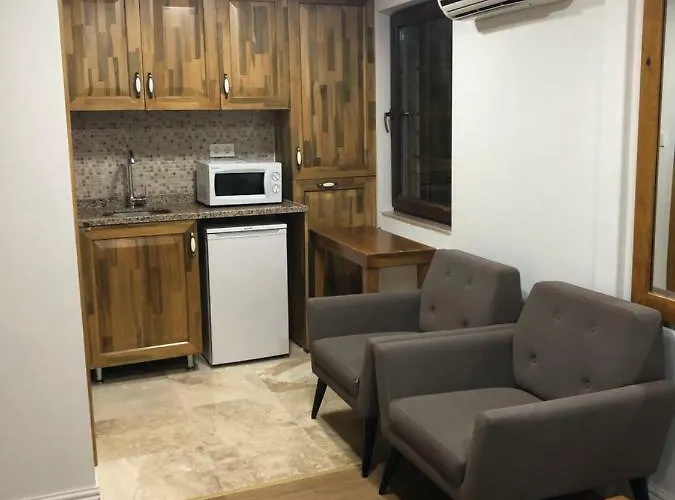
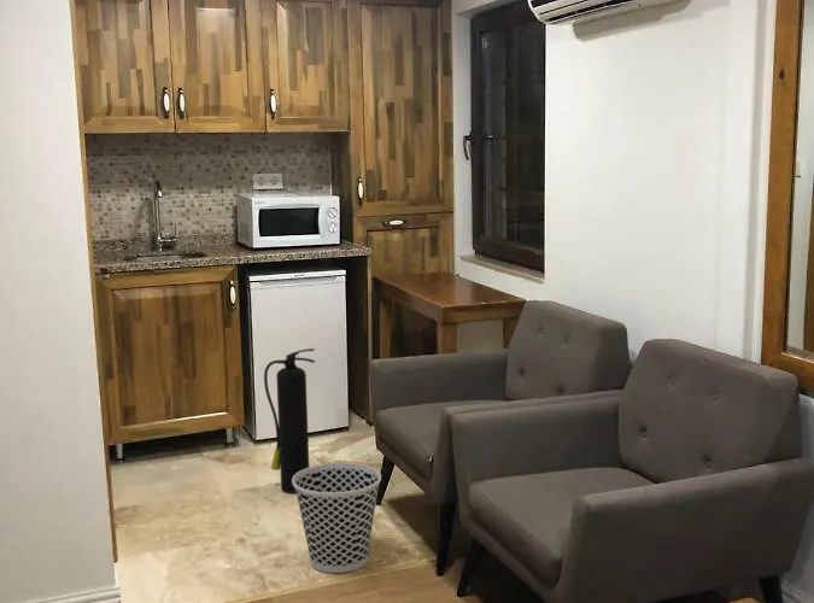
+ wastebasket (338, 519)
+ fire extinguisher (291, 418)
